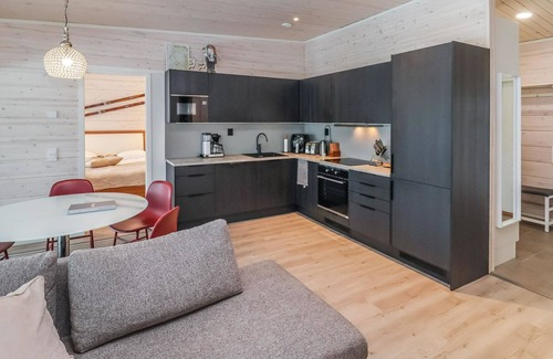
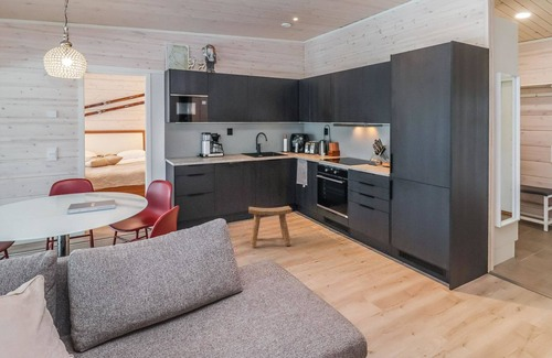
+ stool (279, 221)
